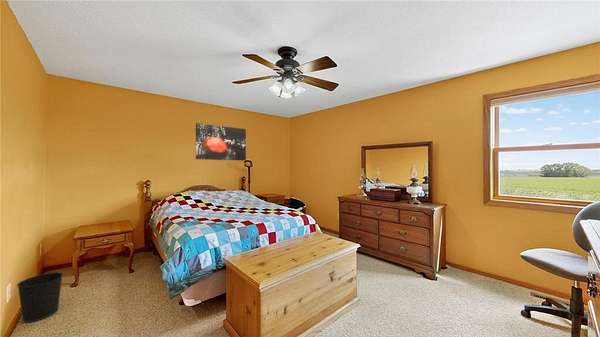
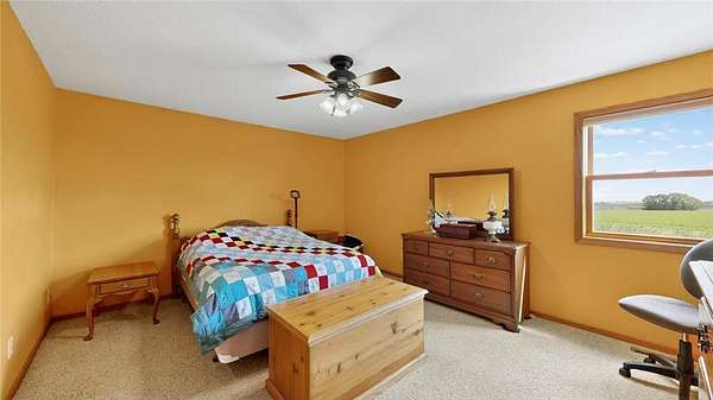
- wall art (222, 143)
- wastebasket (41, 296)
